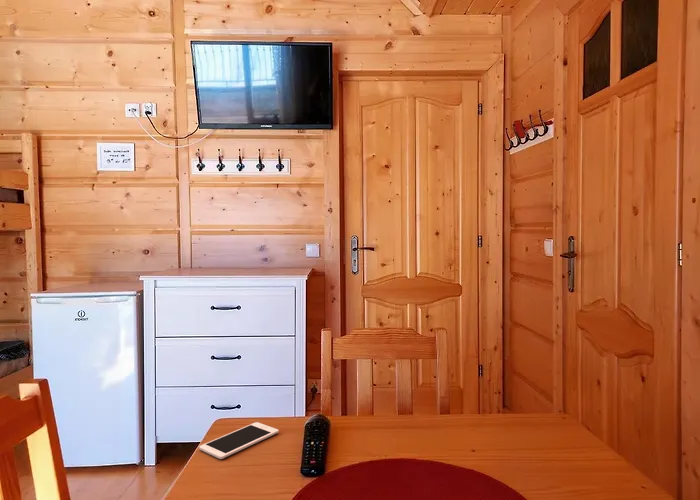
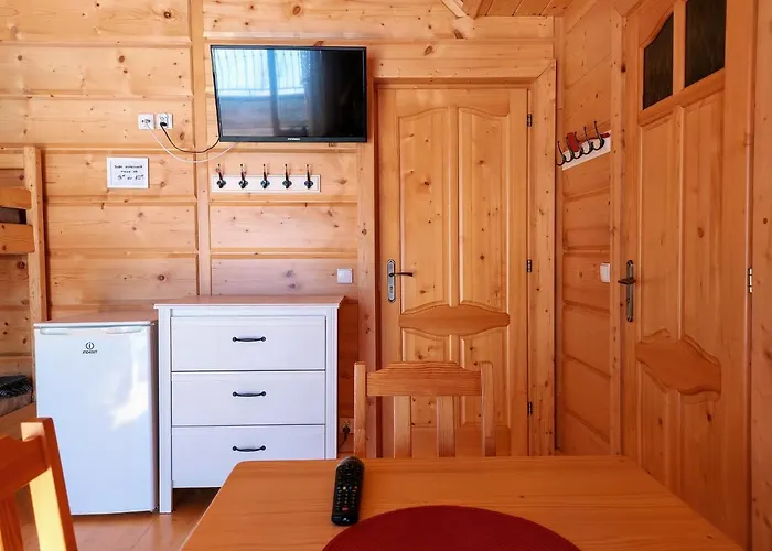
- cell phone (240, 439)
